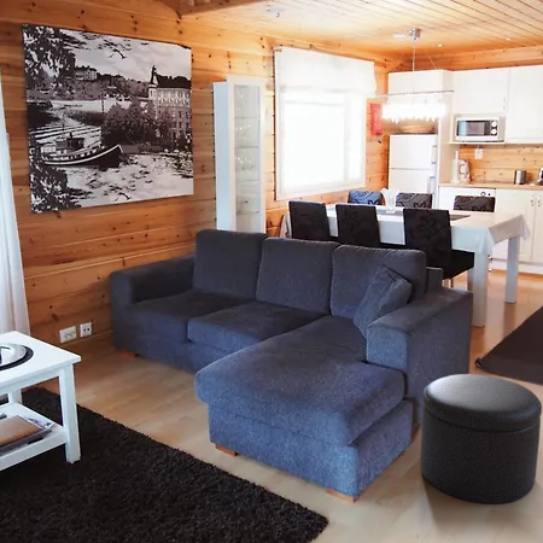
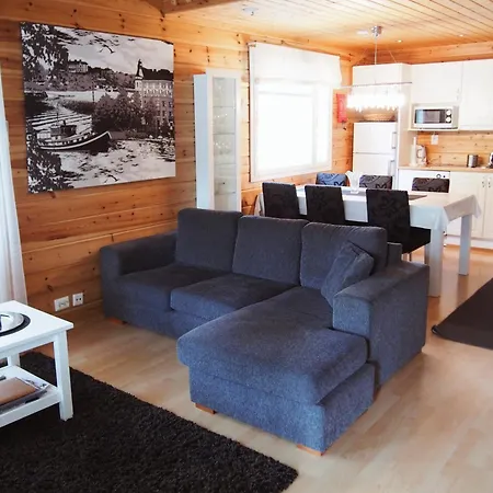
- ottoman (478, 432)
